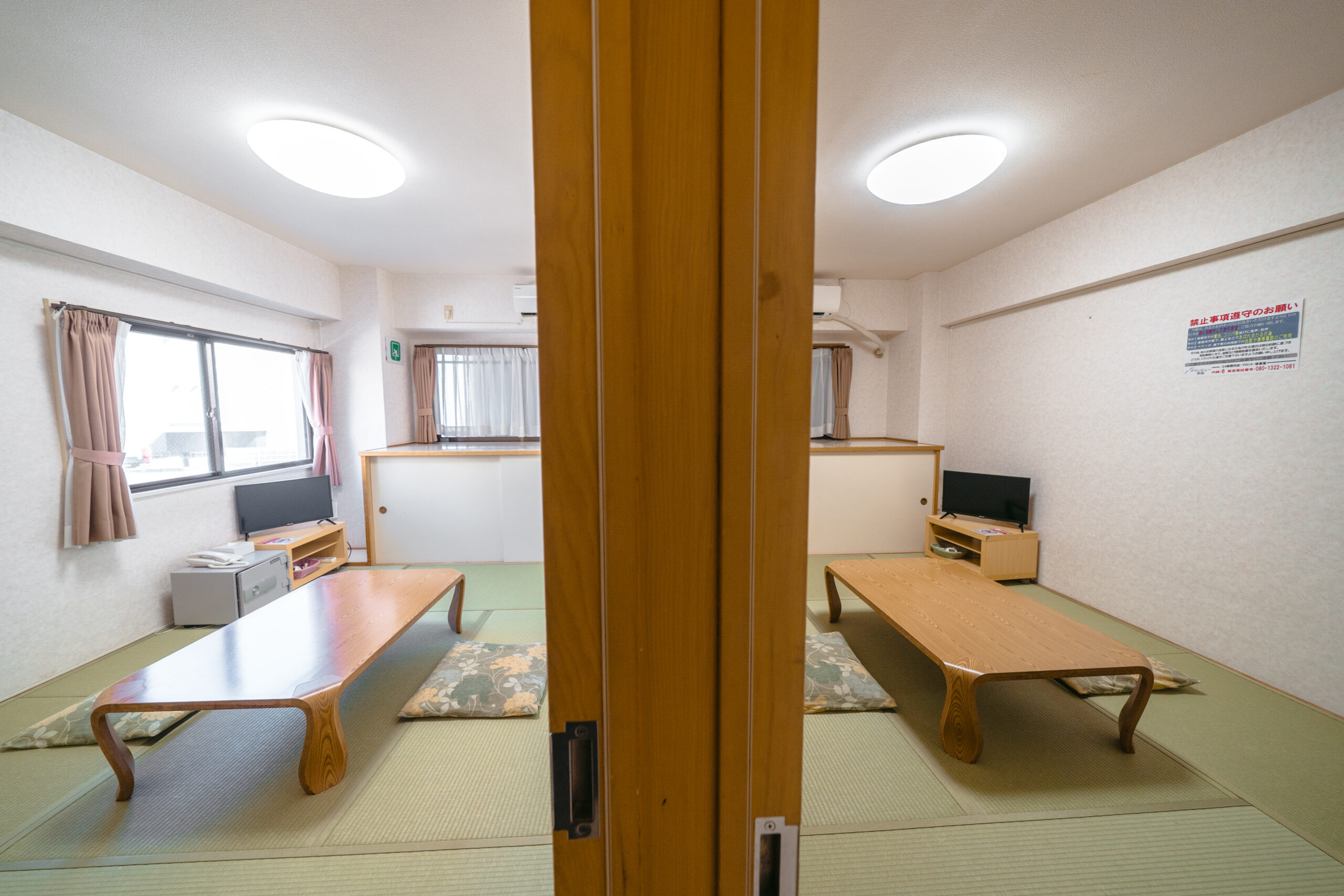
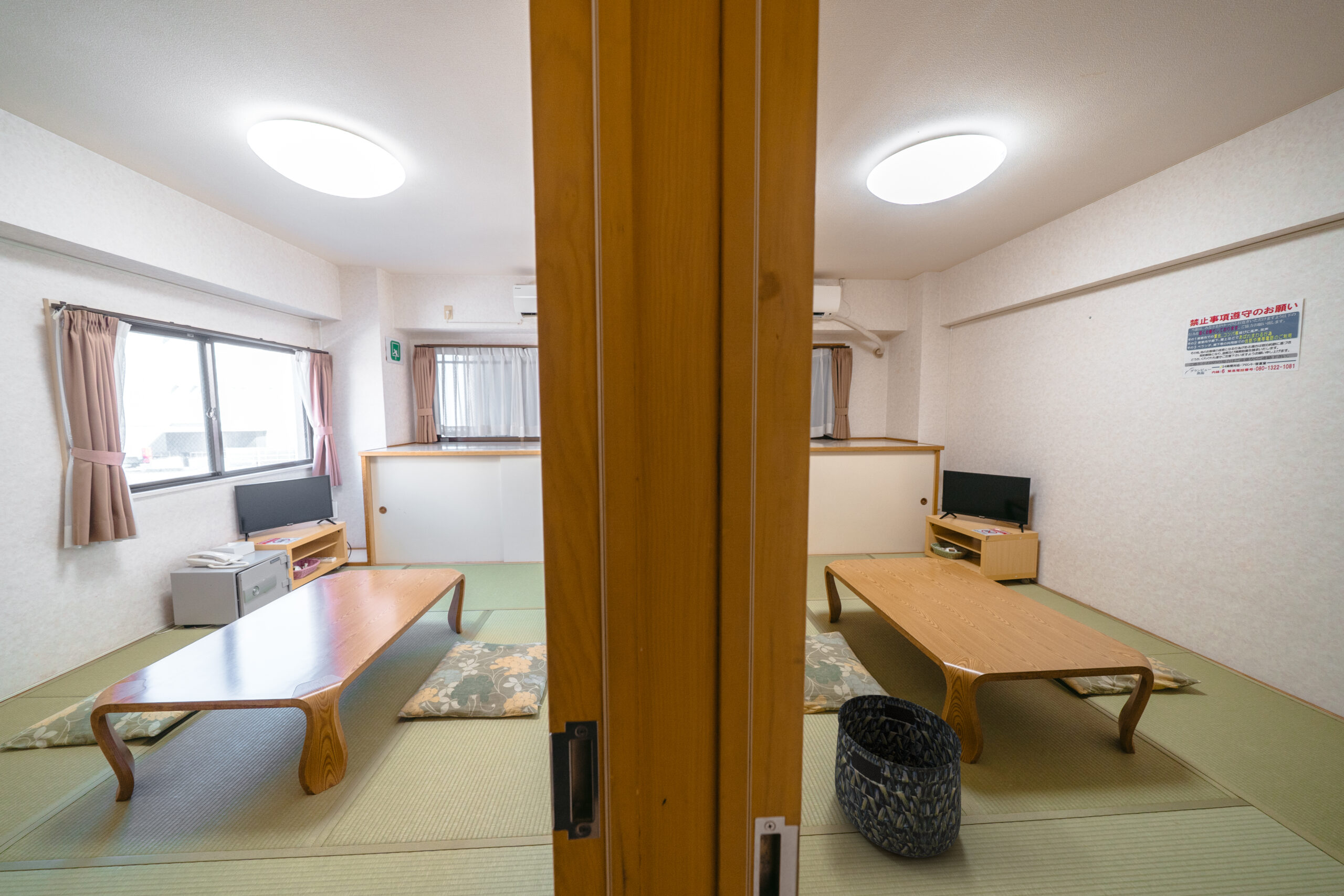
+ basket (895, 771)
